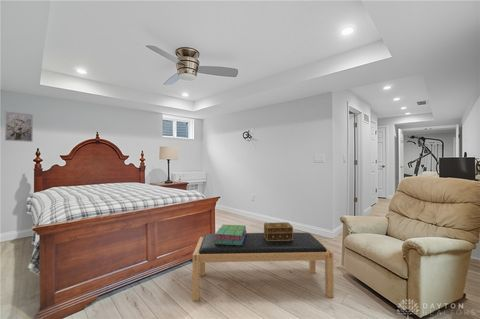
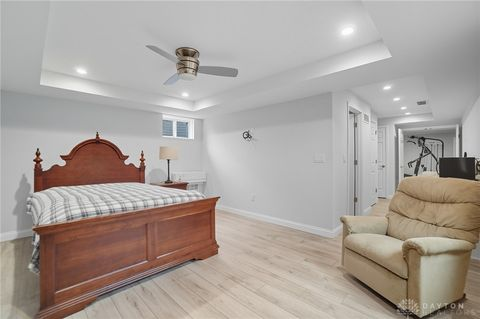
- decorative box (278, 231)
- bench (260, 260)
- stack of books (231, 233)
- wall art (19, 127)
